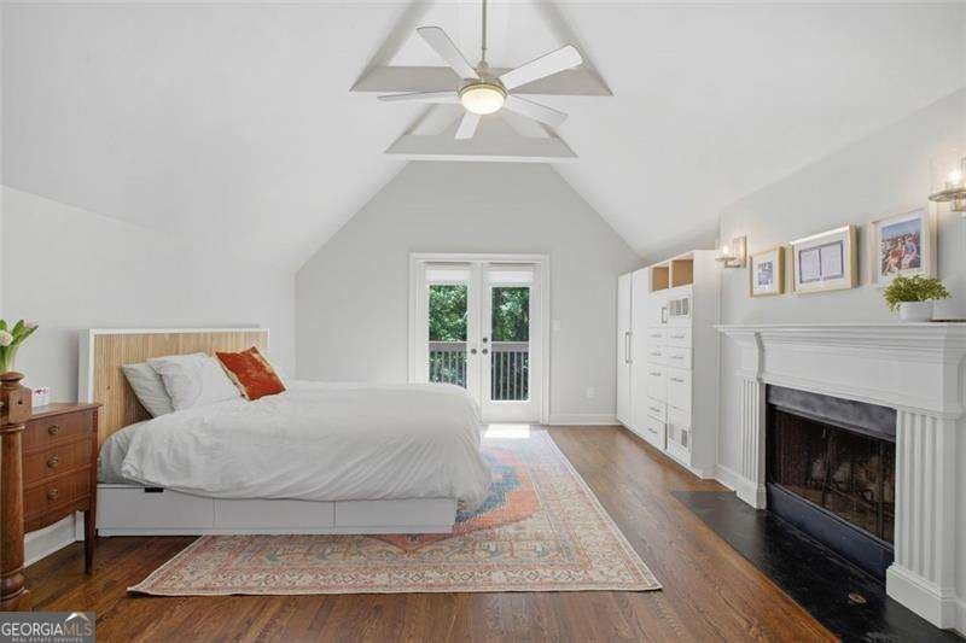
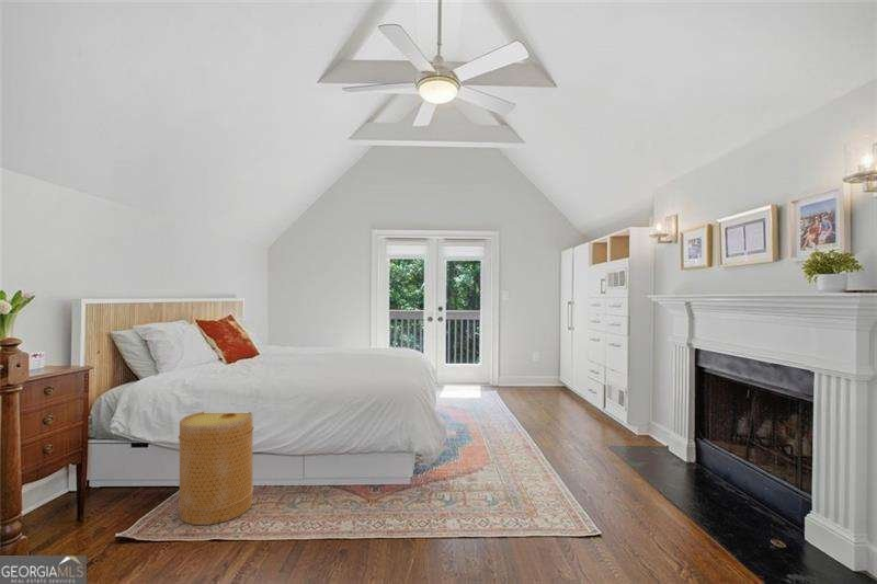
+ basket (217, 462)
